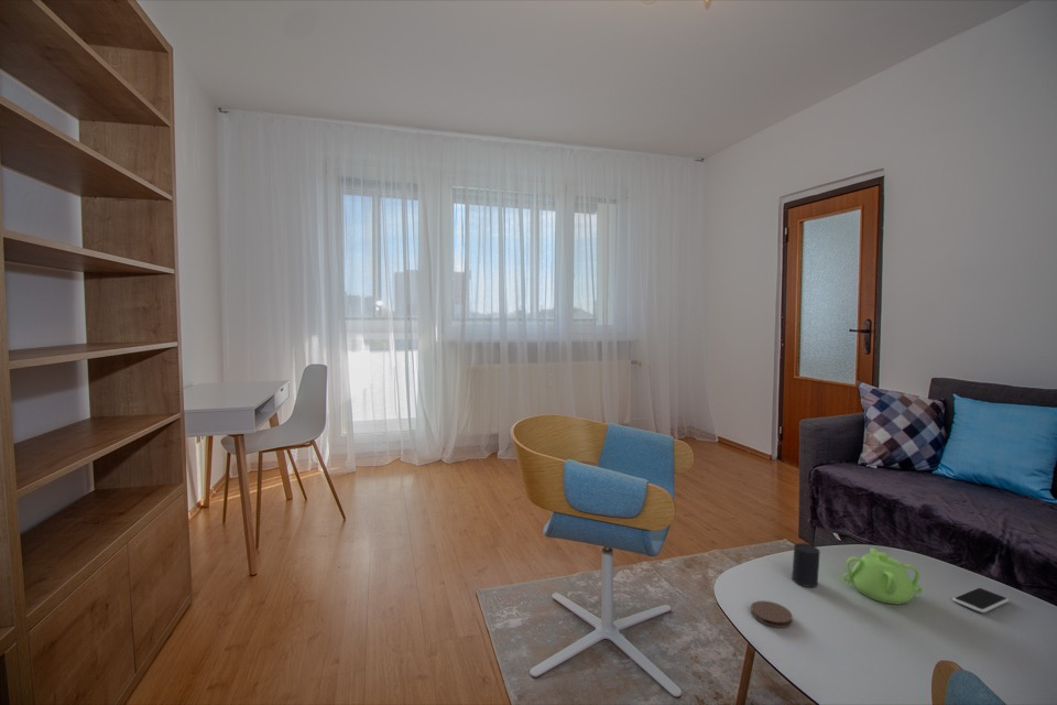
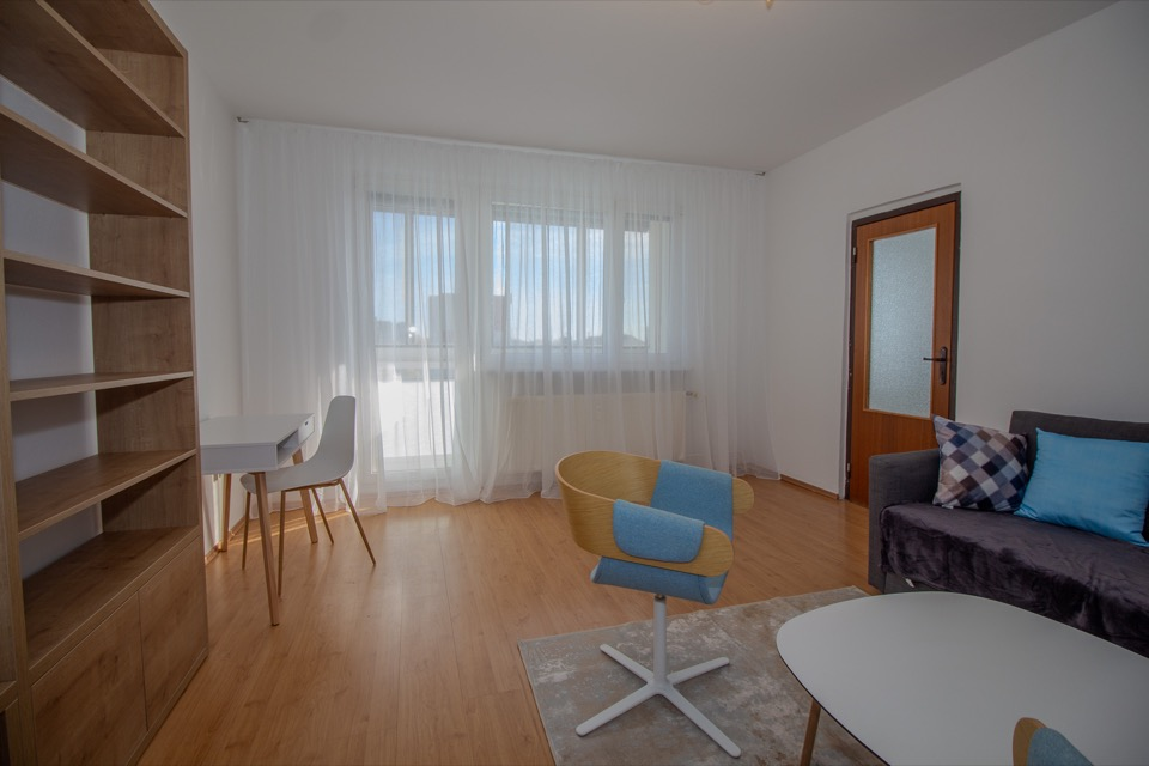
- cup (805, 564)
- coaster (771, 614)
- smartphone (980, 599)
- teapot (882, 573)
